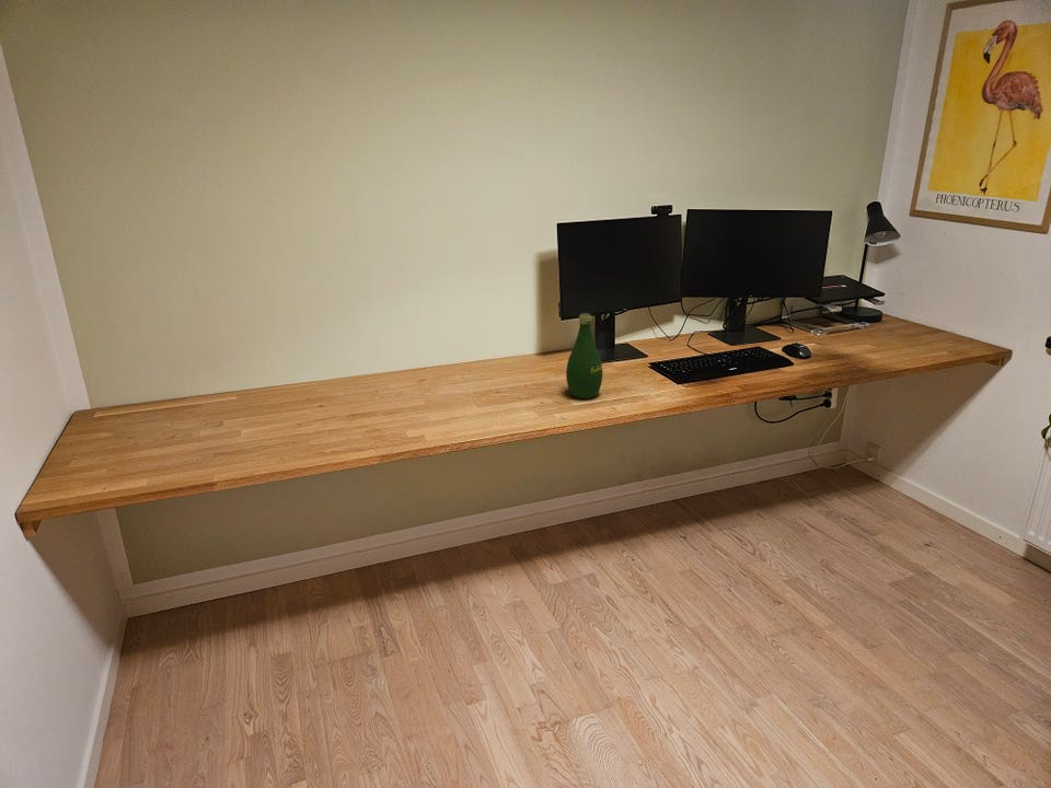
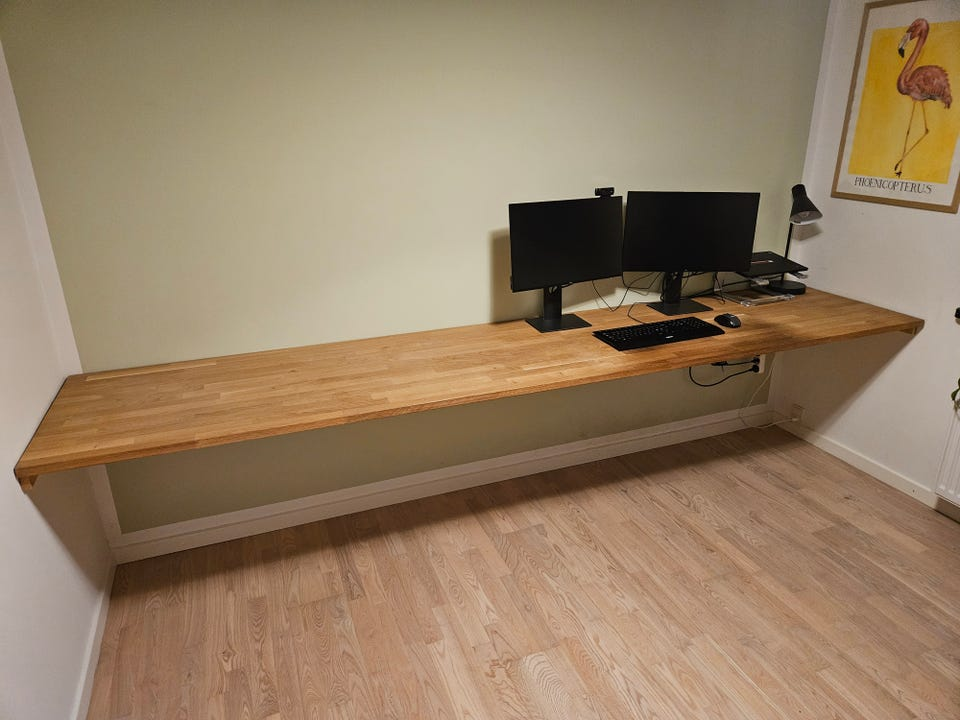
- bottle (585, 355)
